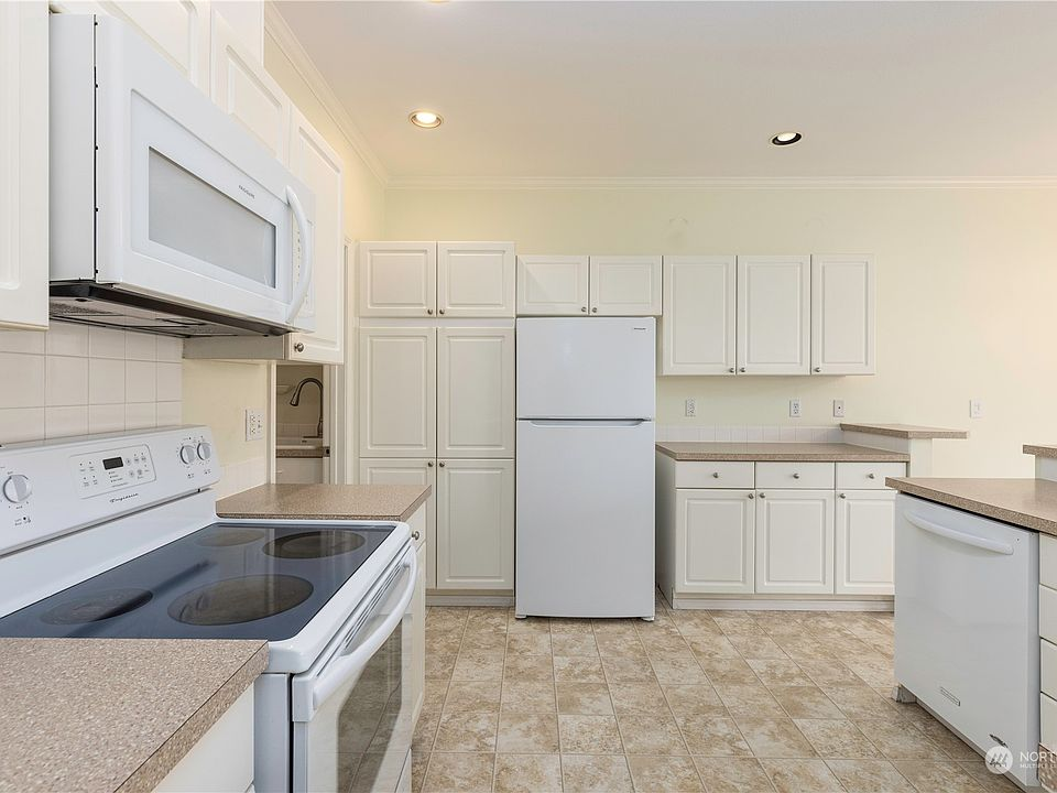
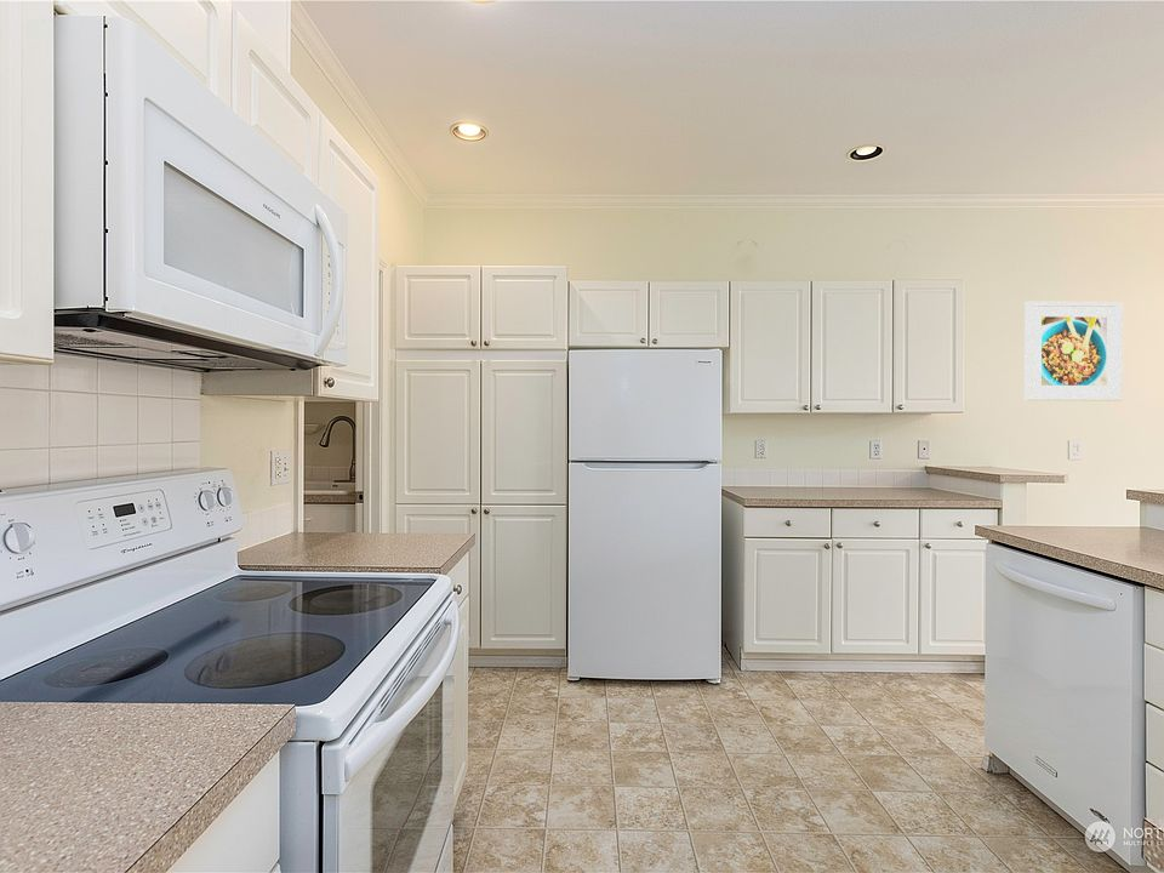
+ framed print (1073, 350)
